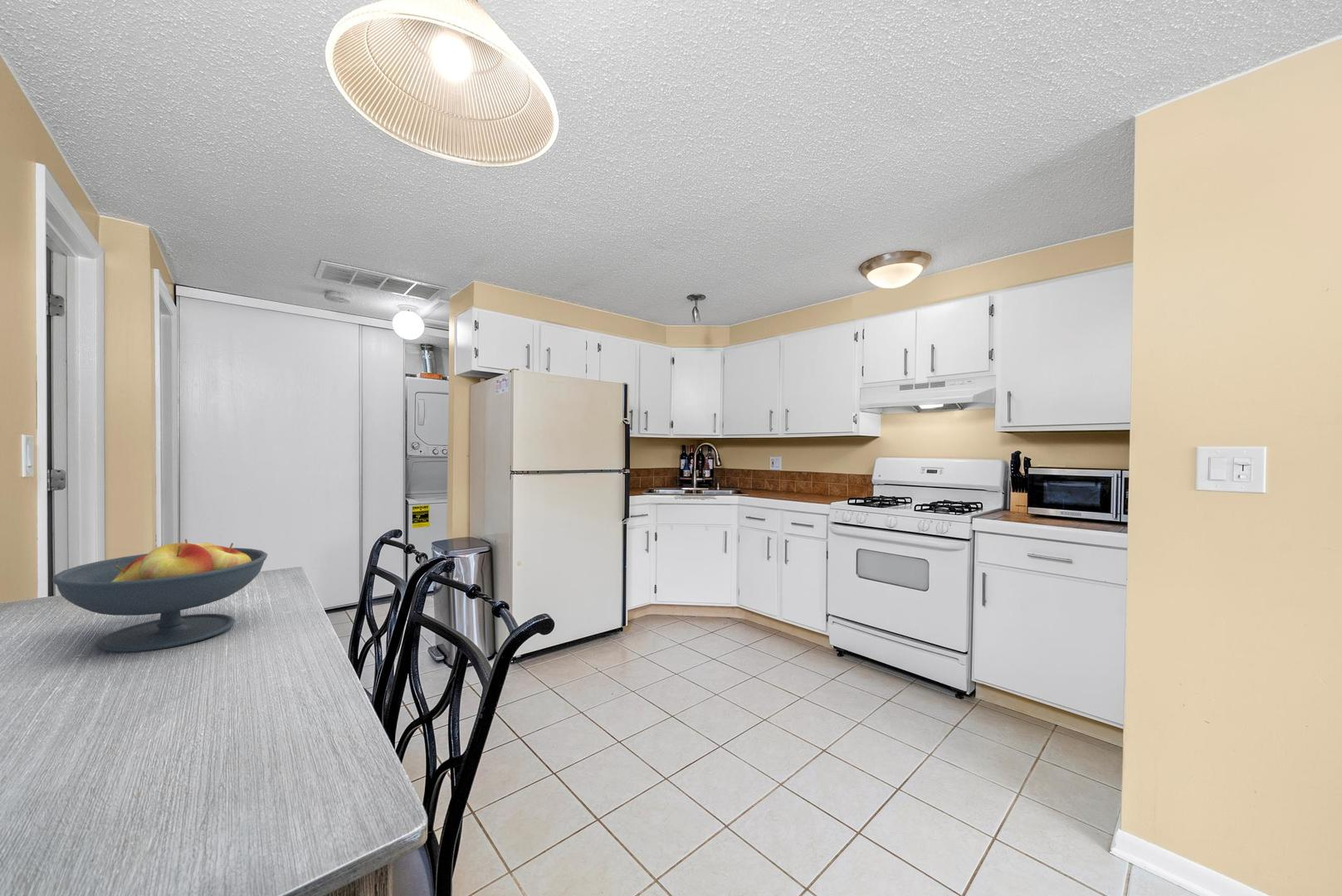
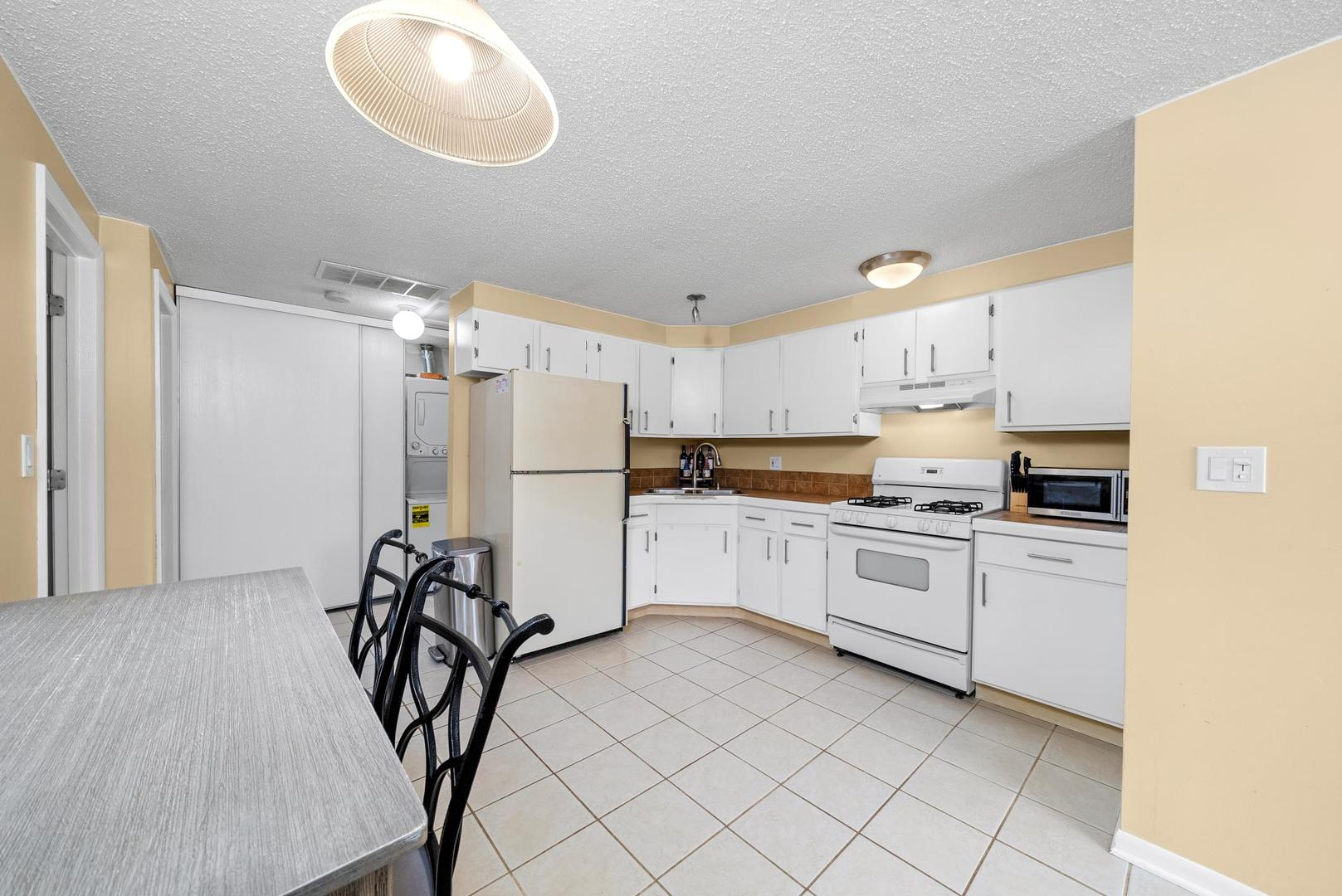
- fruit bowl (170, 586)
